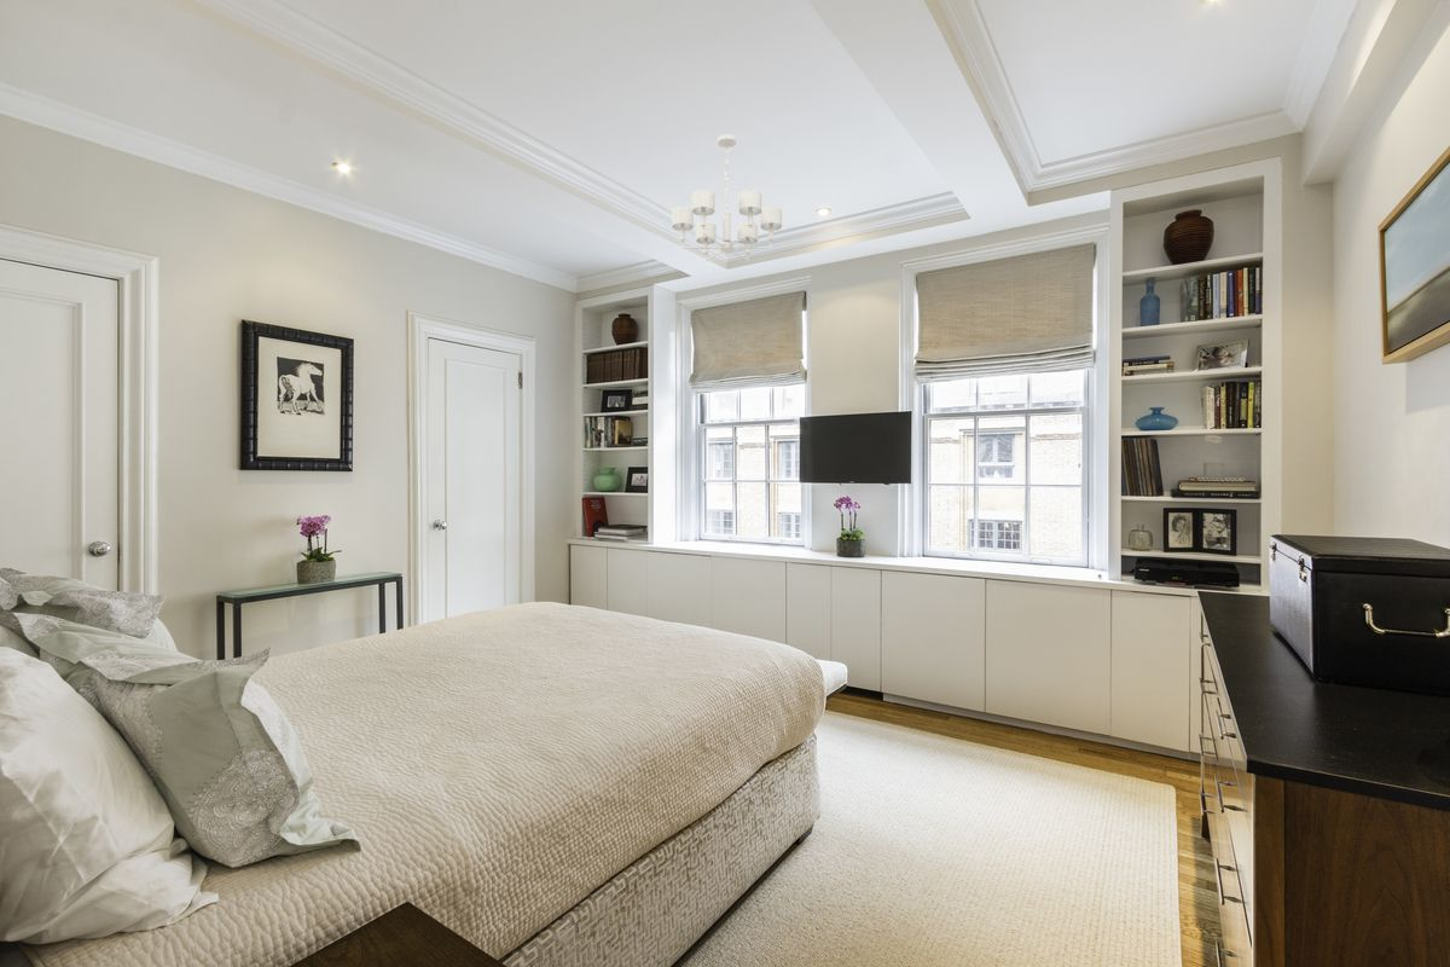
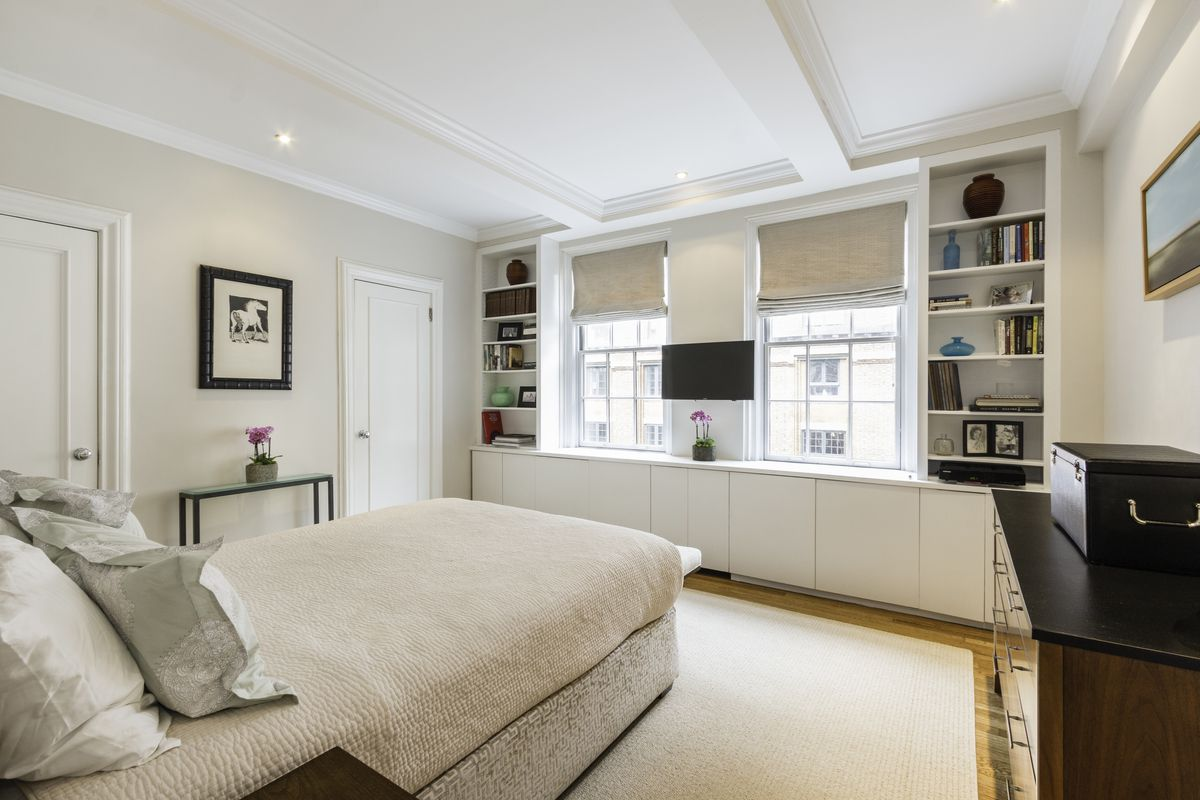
- chandelier (727, 196)
